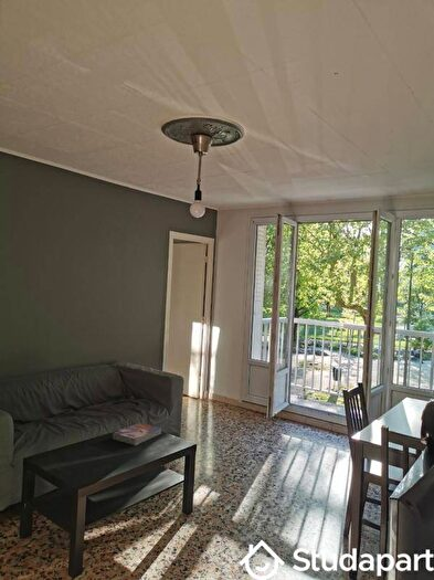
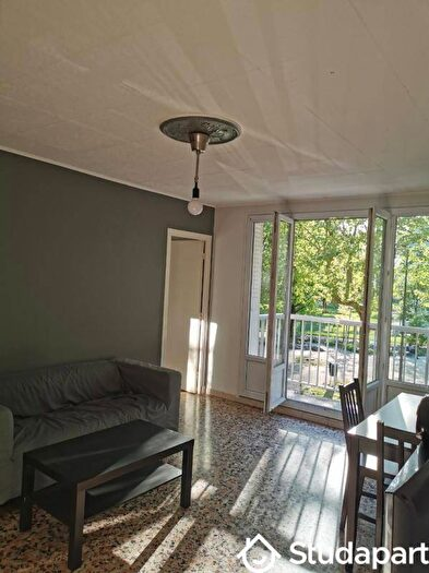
- textbook (137, 433)
